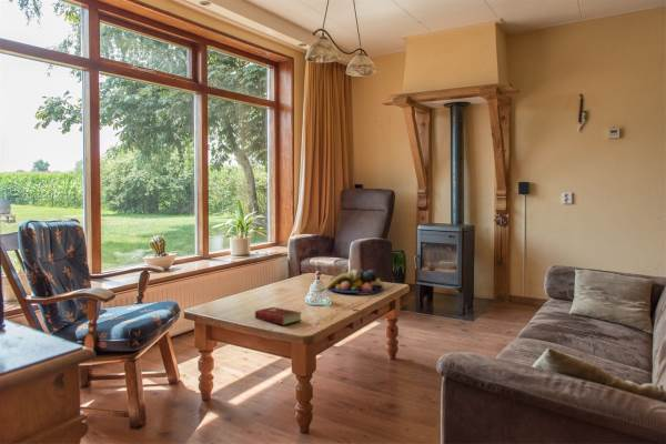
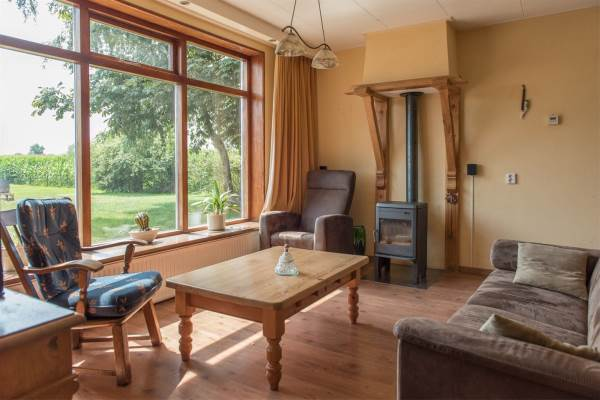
- fruit bowl (355, 279)
- hardcover book (278, 315)
